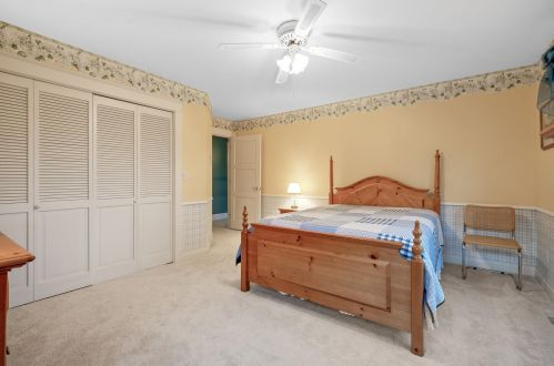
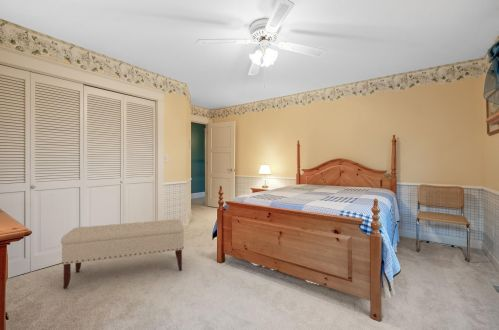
+ bench (129, 248)
